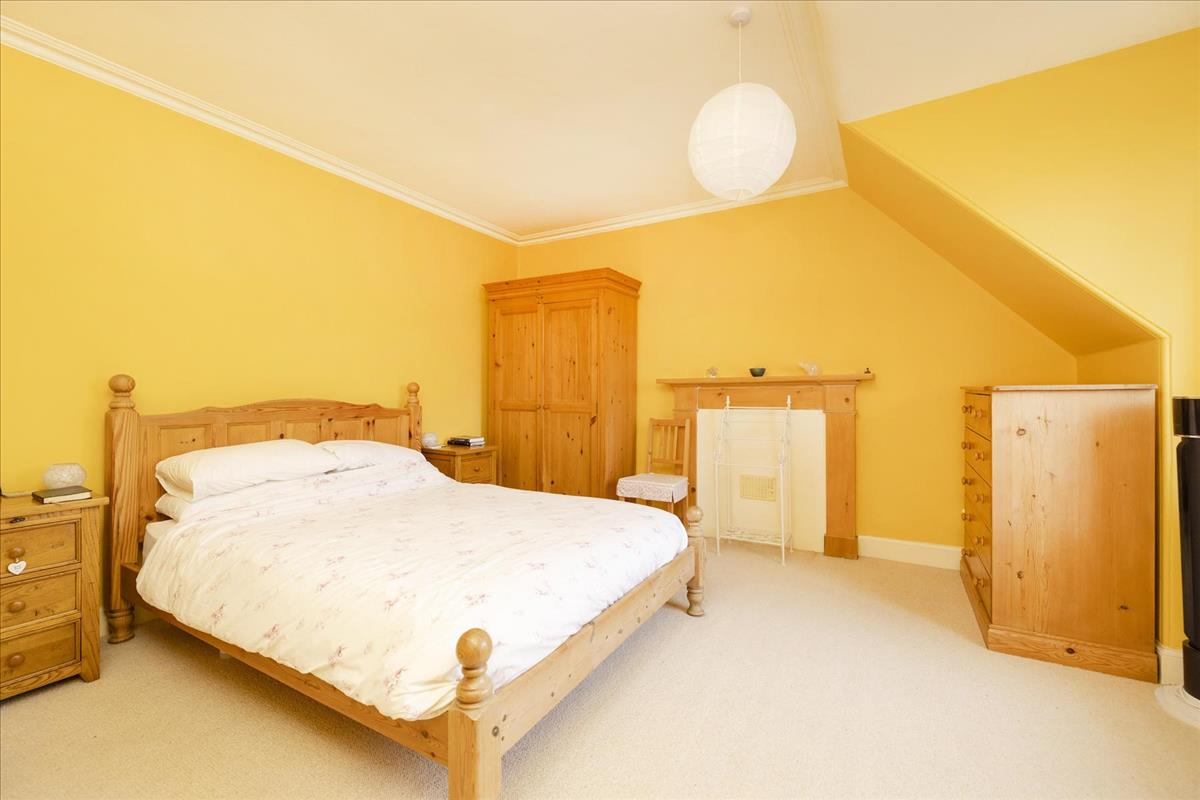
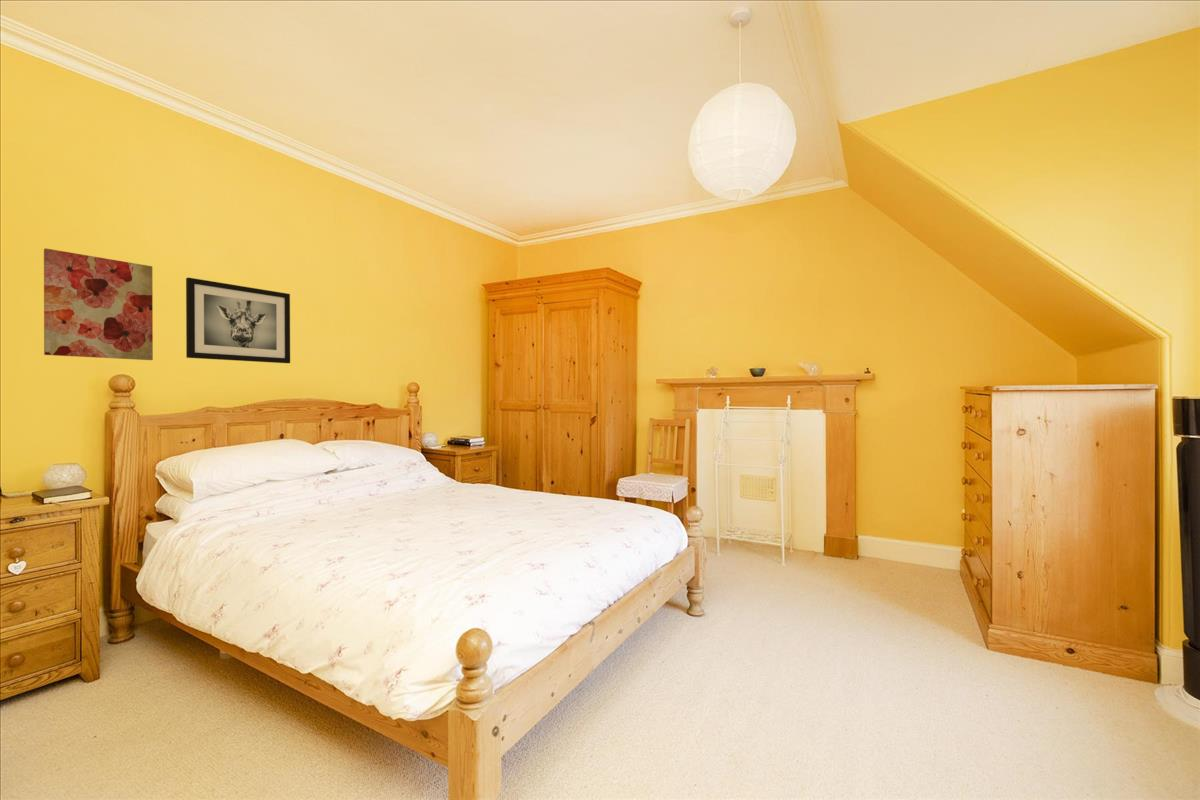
+ wall art (101, 307)
+ wall art (241, 323)
